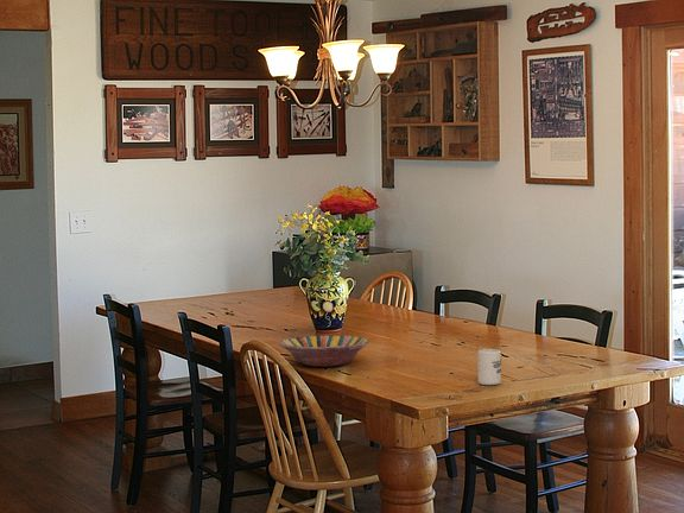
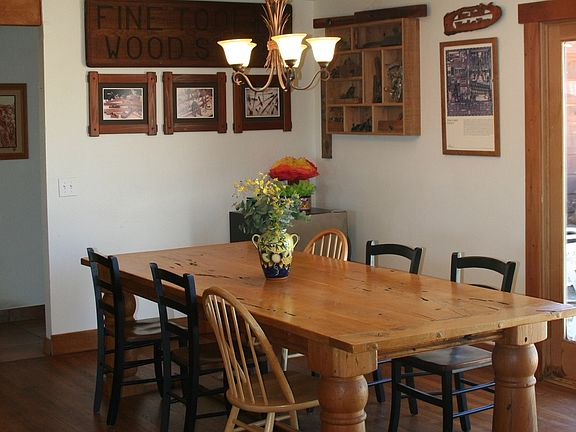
- serving bowl (324, 352)
- cup (489, 367)
